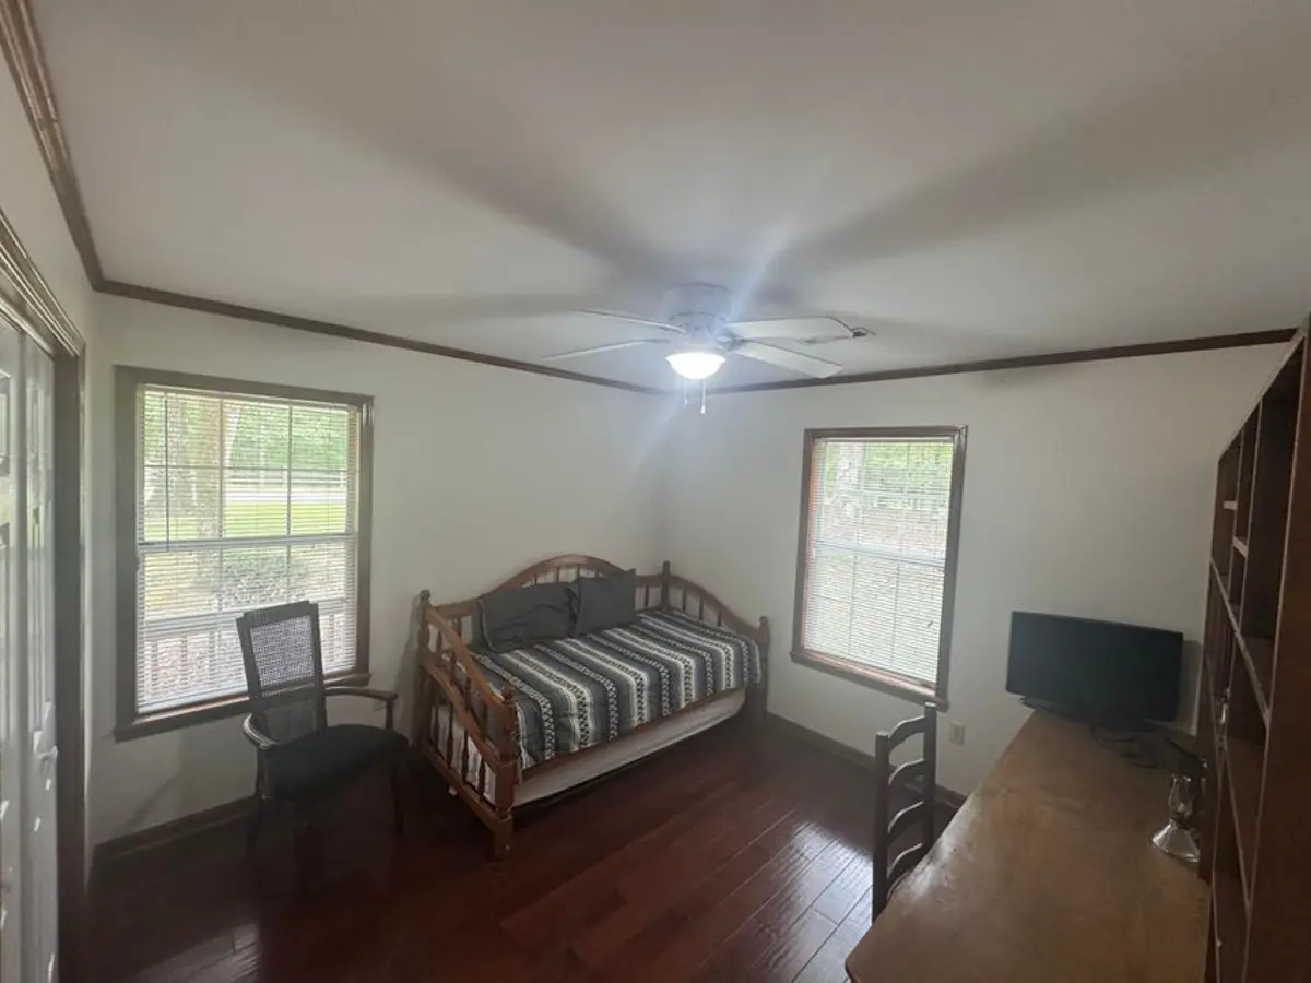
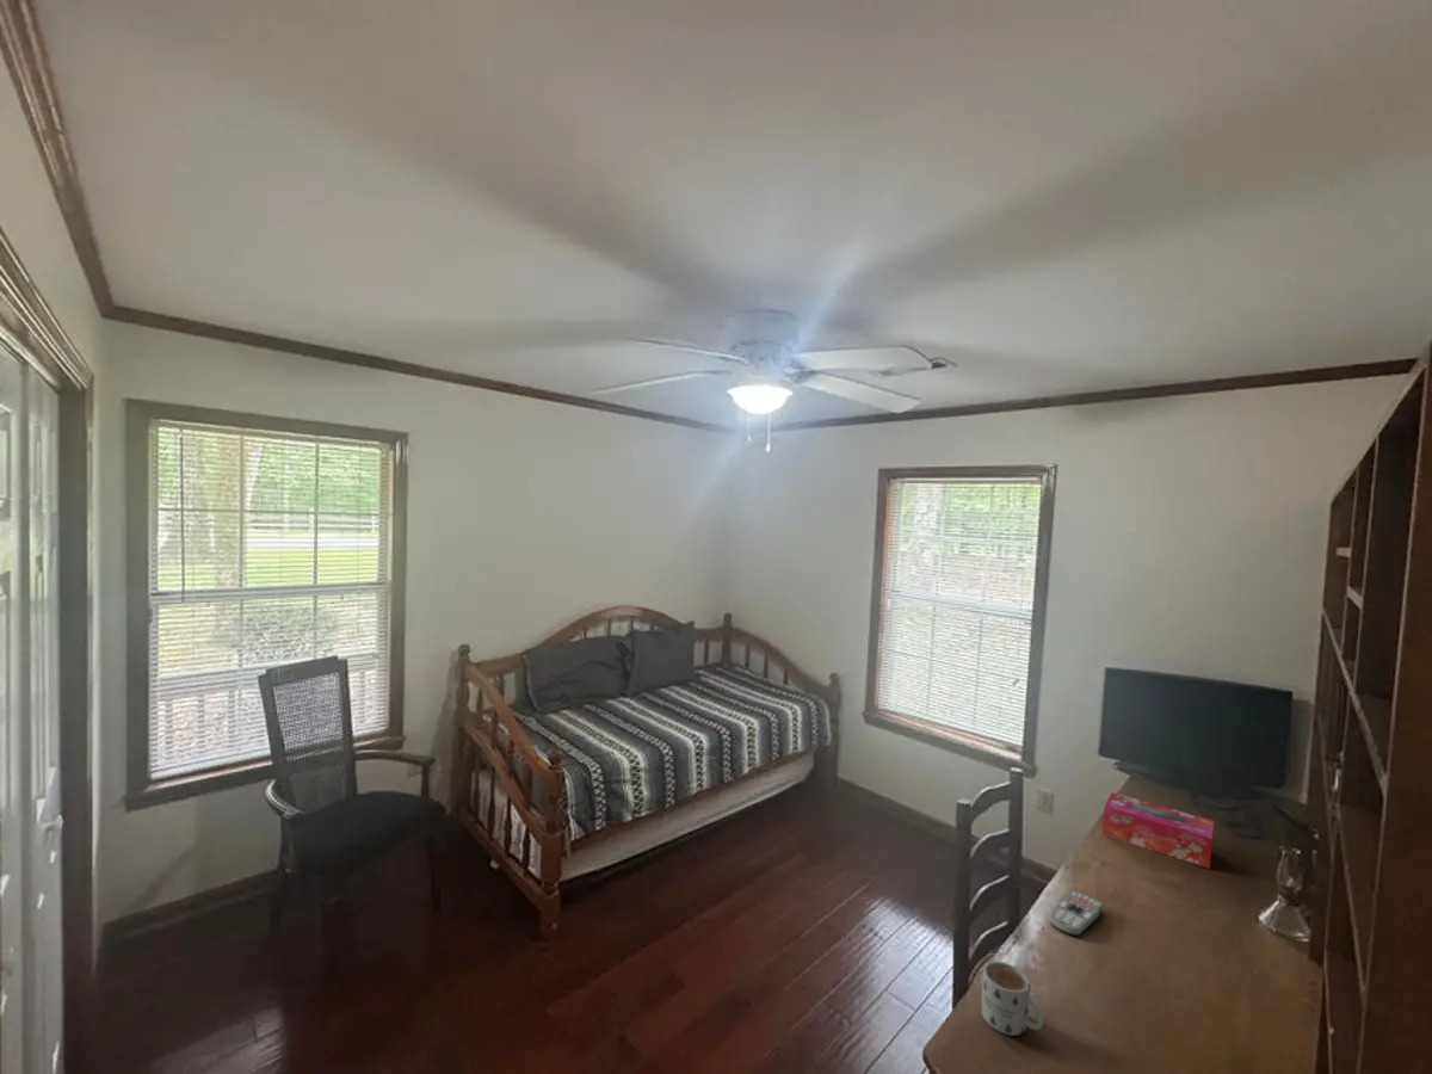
+ tissue box (1156, 827)
+ remote control (1074, 913)
+ mug (1012, 1002)
